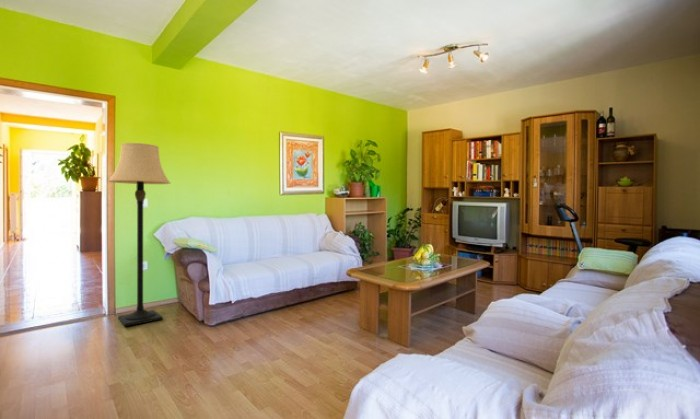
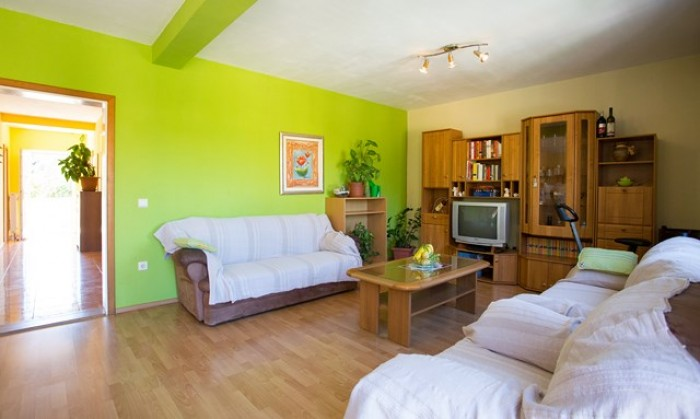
- lamp (140, 232)
